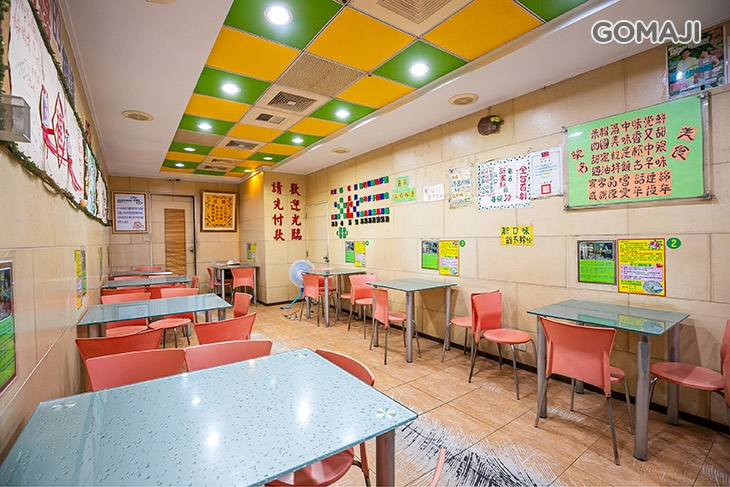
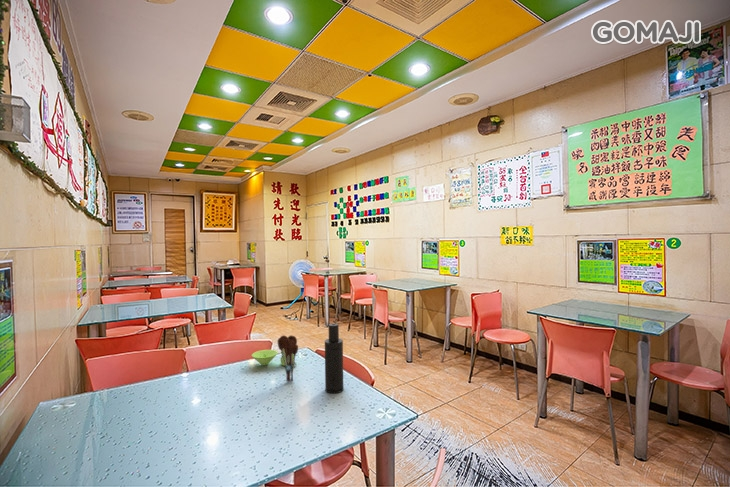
+ condiment set (273, 353)
+ atomizer (334, 356)
+ utensil holder (287, 357)
